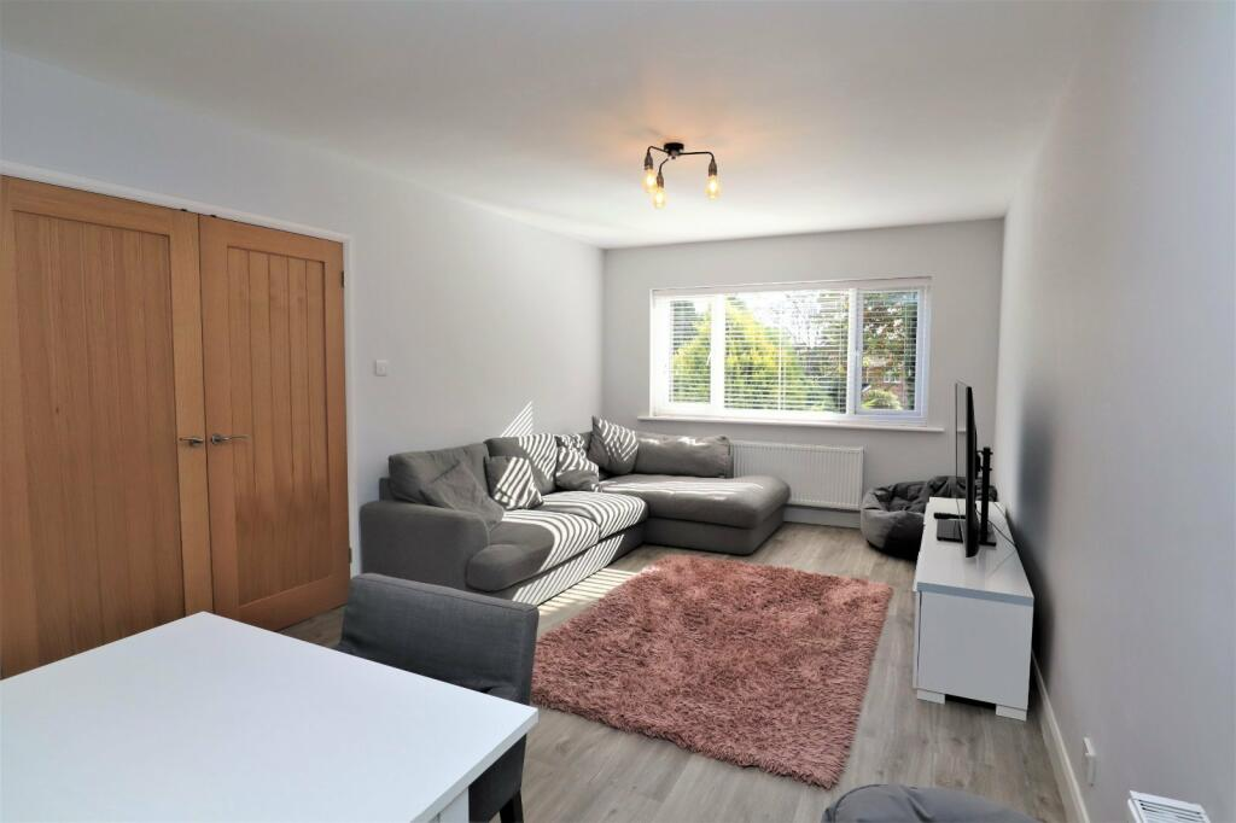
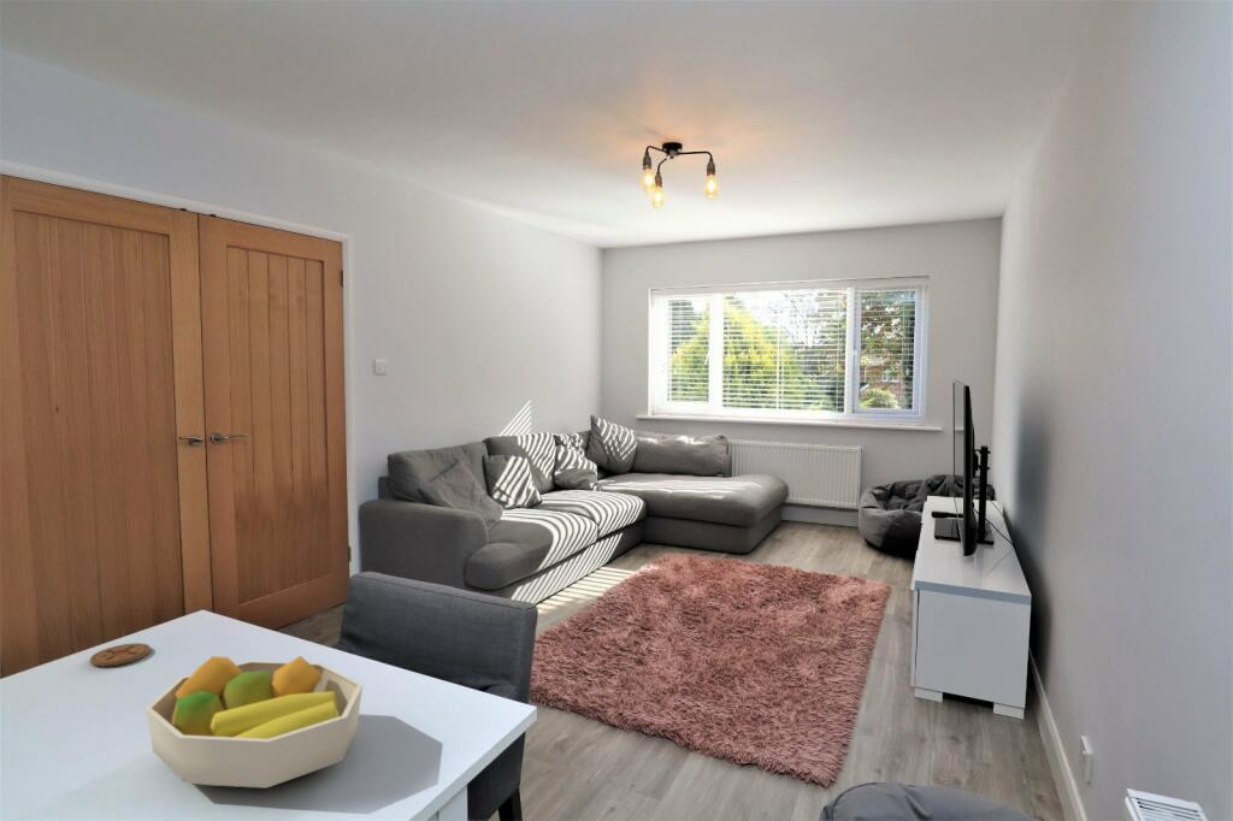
+ coaster (120, 654)
+ fruit bowl (258, 711)
